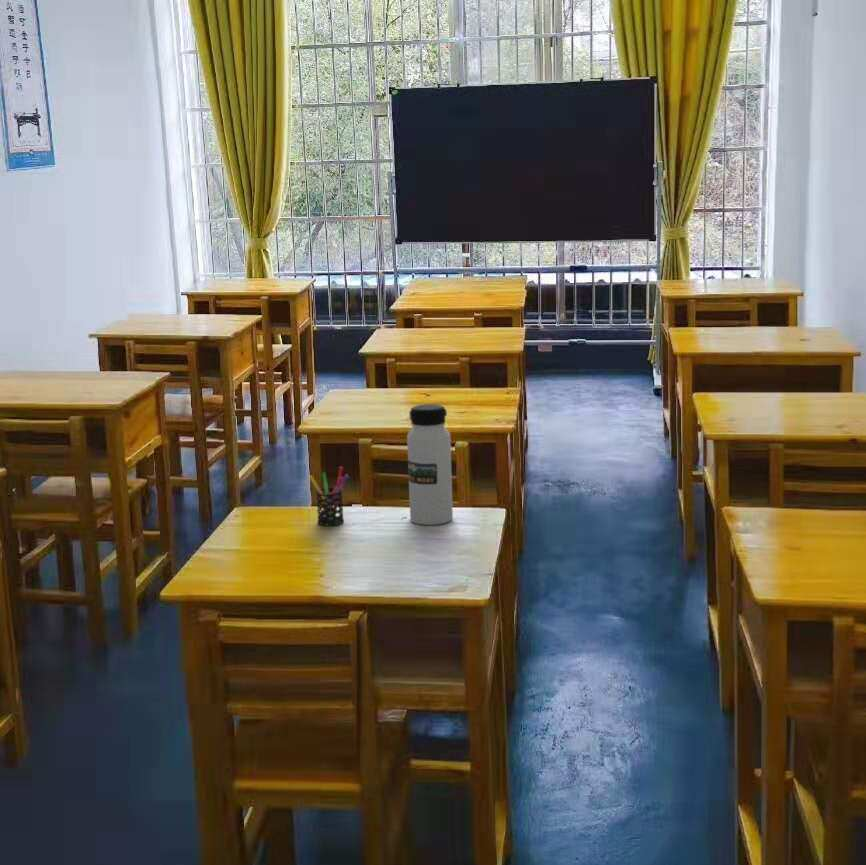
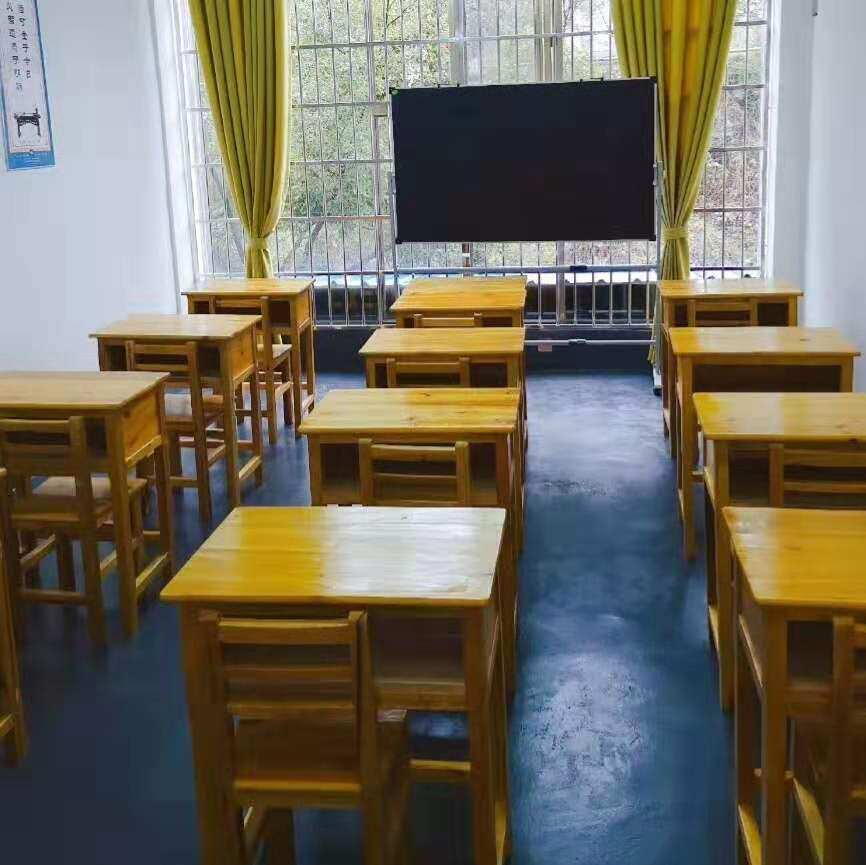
- water bottle (429, 463)
- pen holder (330, 494)
